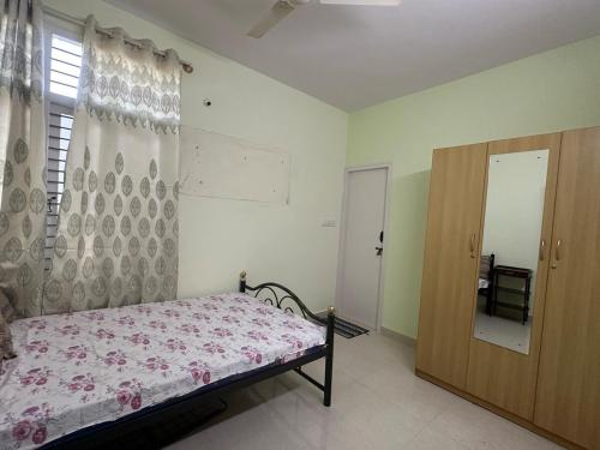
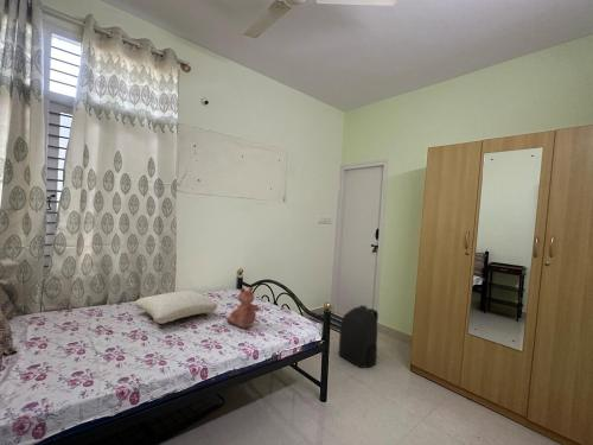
+ teddy bear (242, 305)
+ backpack (361, 331)
+ pillow (176, 305)
